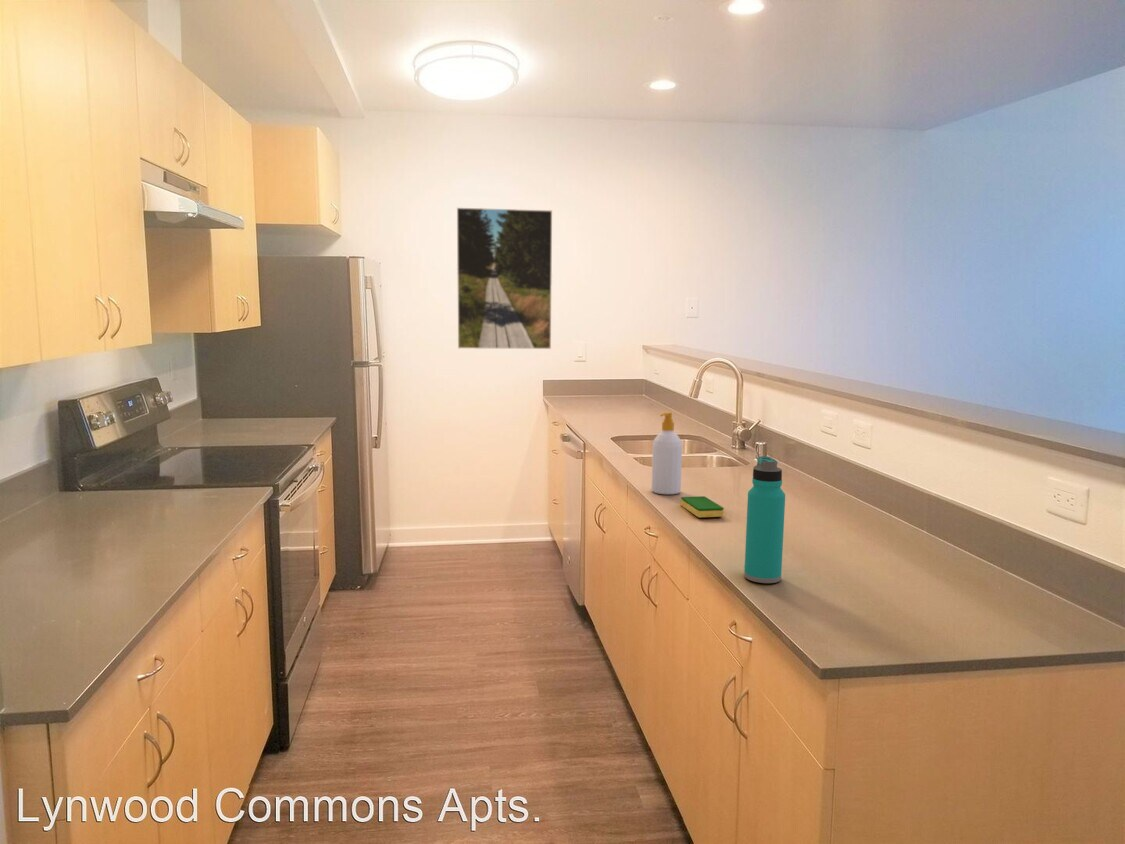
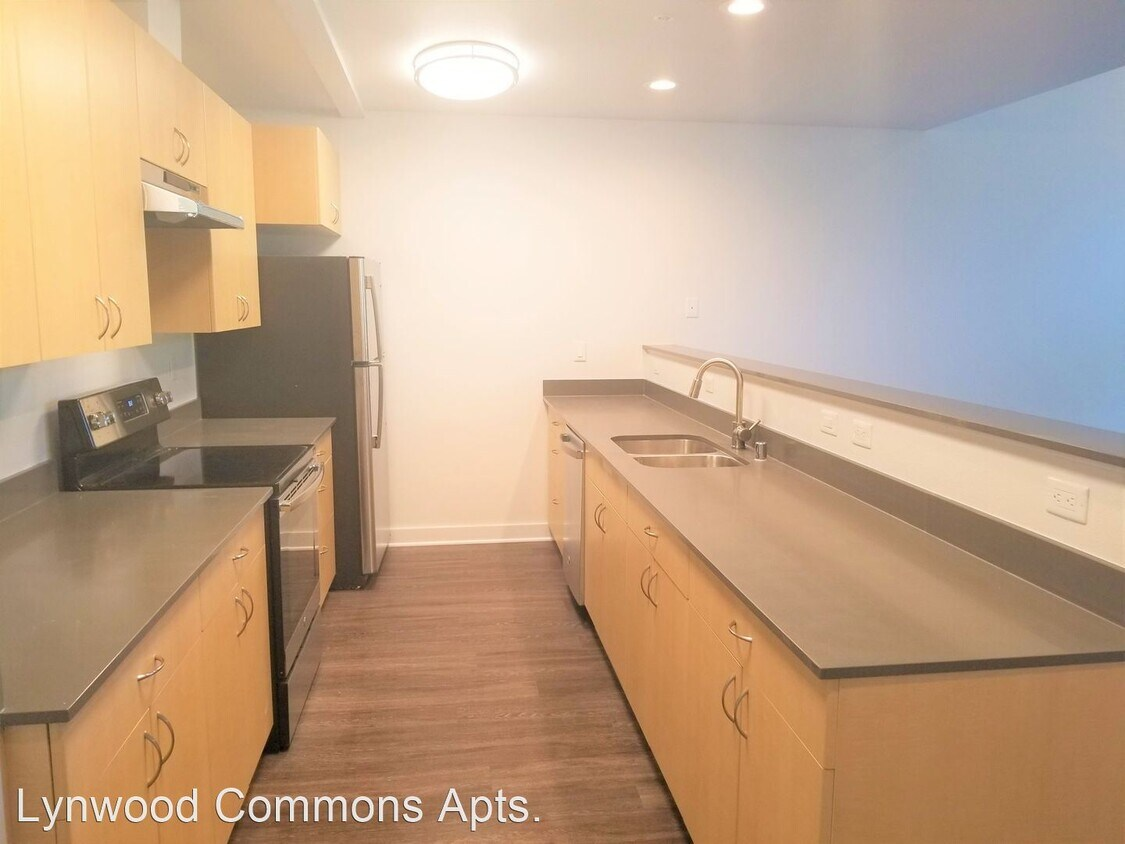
- soap bottle (666, 452)
- water bottle (765, 518)
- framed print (504, 279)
- dish sponge (701, 506)
